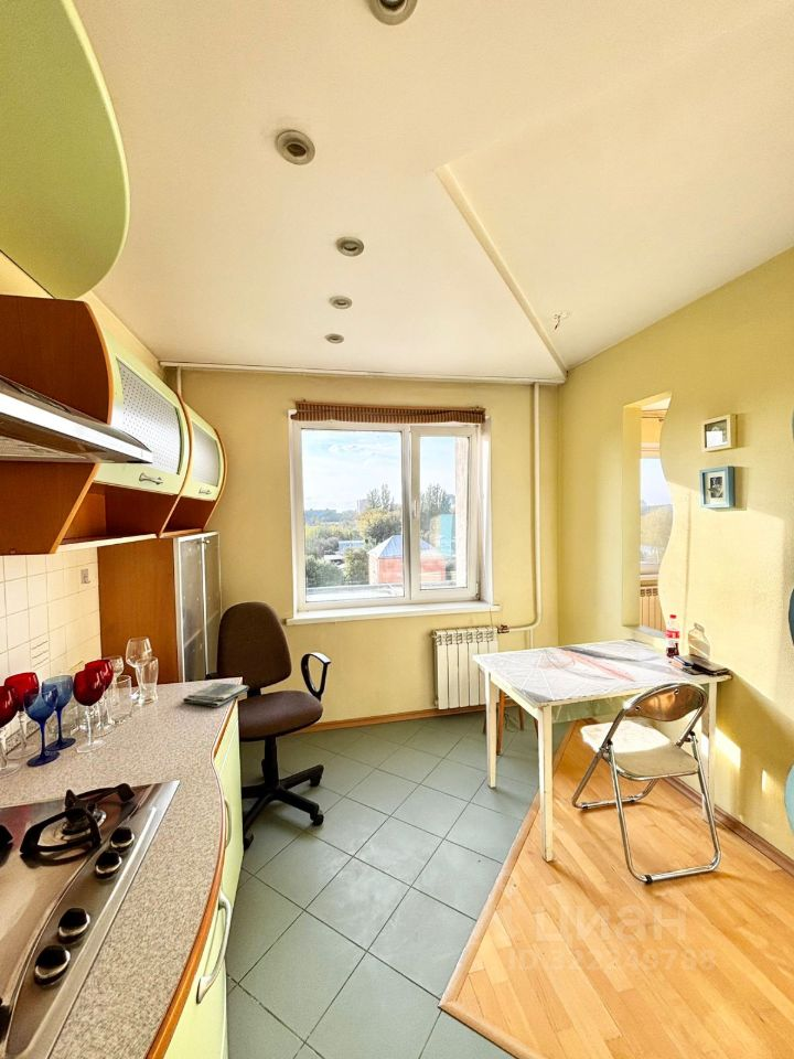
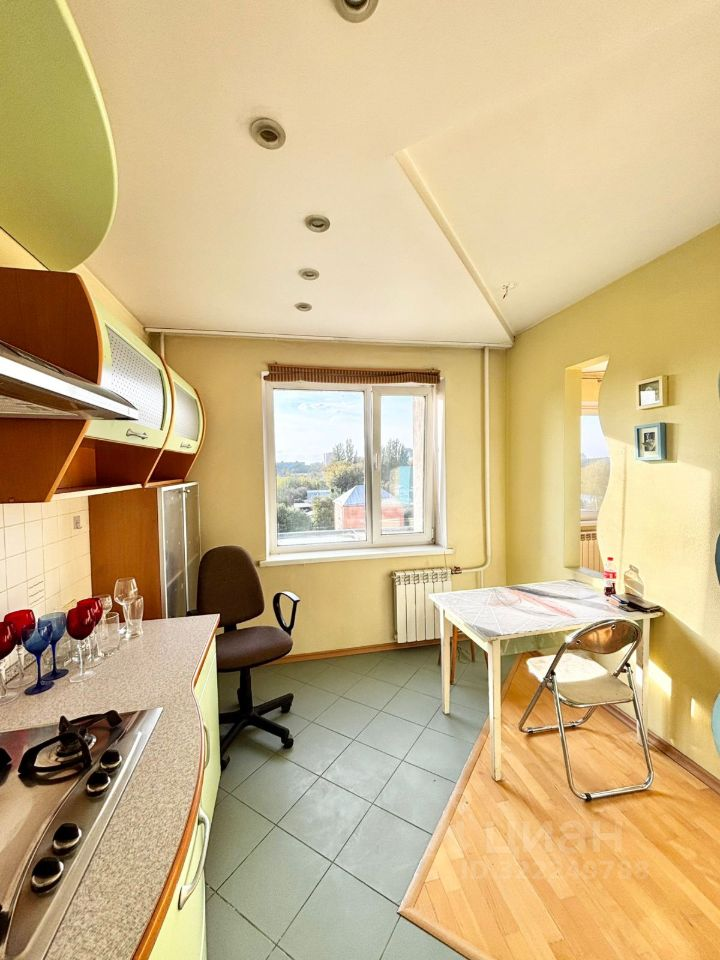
- dish towel (216, 692)
